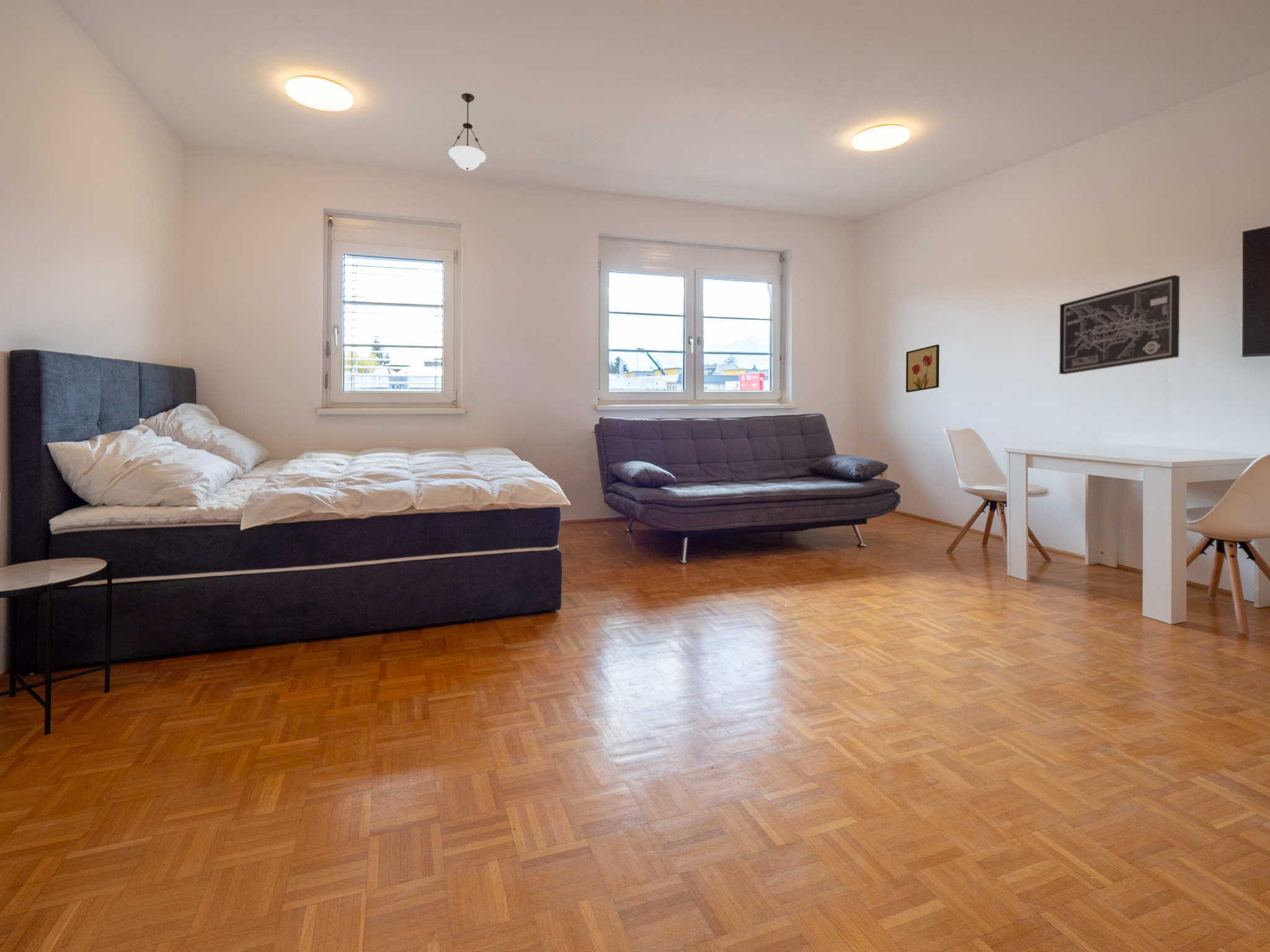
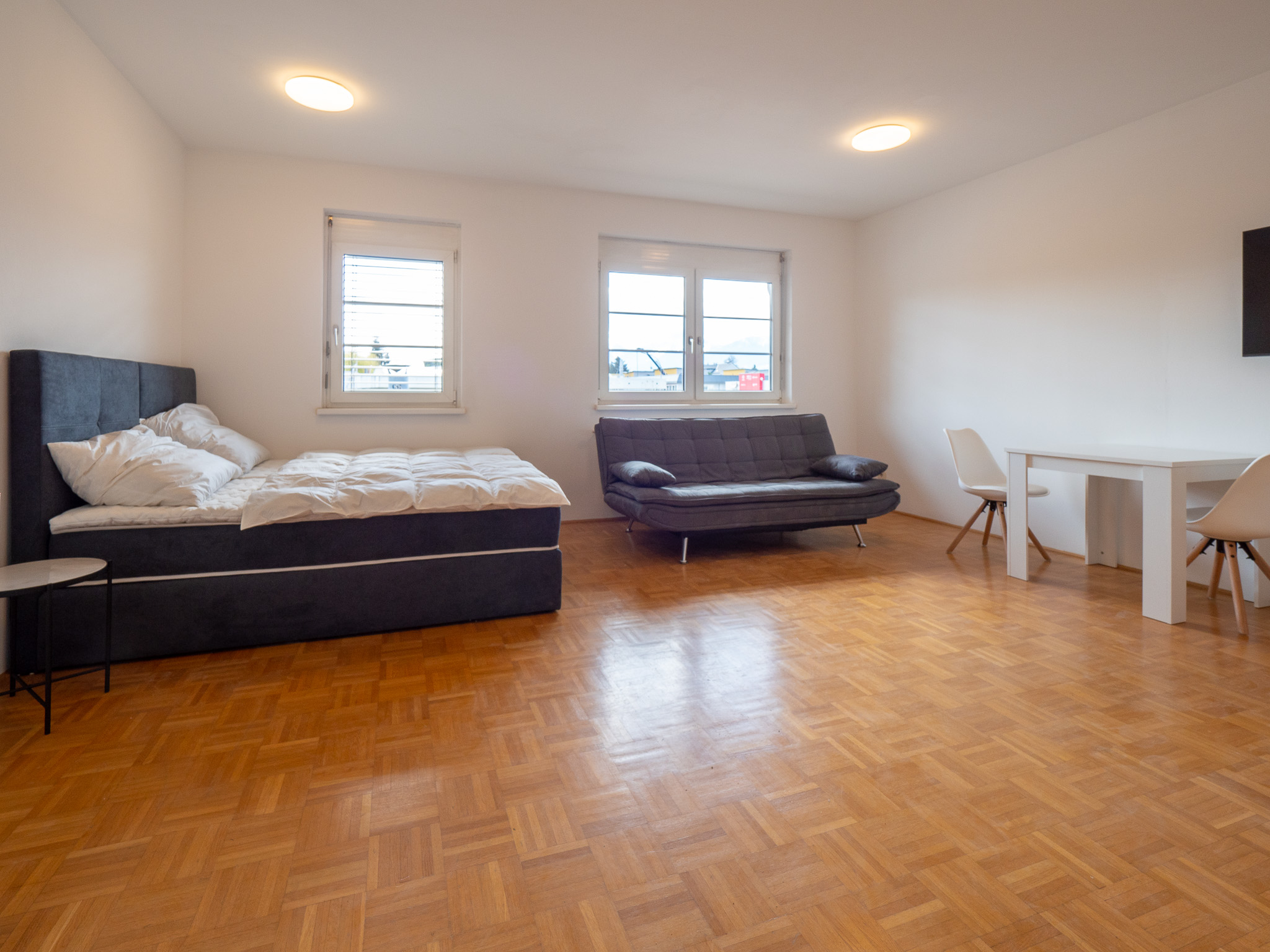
- pendant light (468, 133)
- wall art (1114, 328)
- wall art (923, 369)
